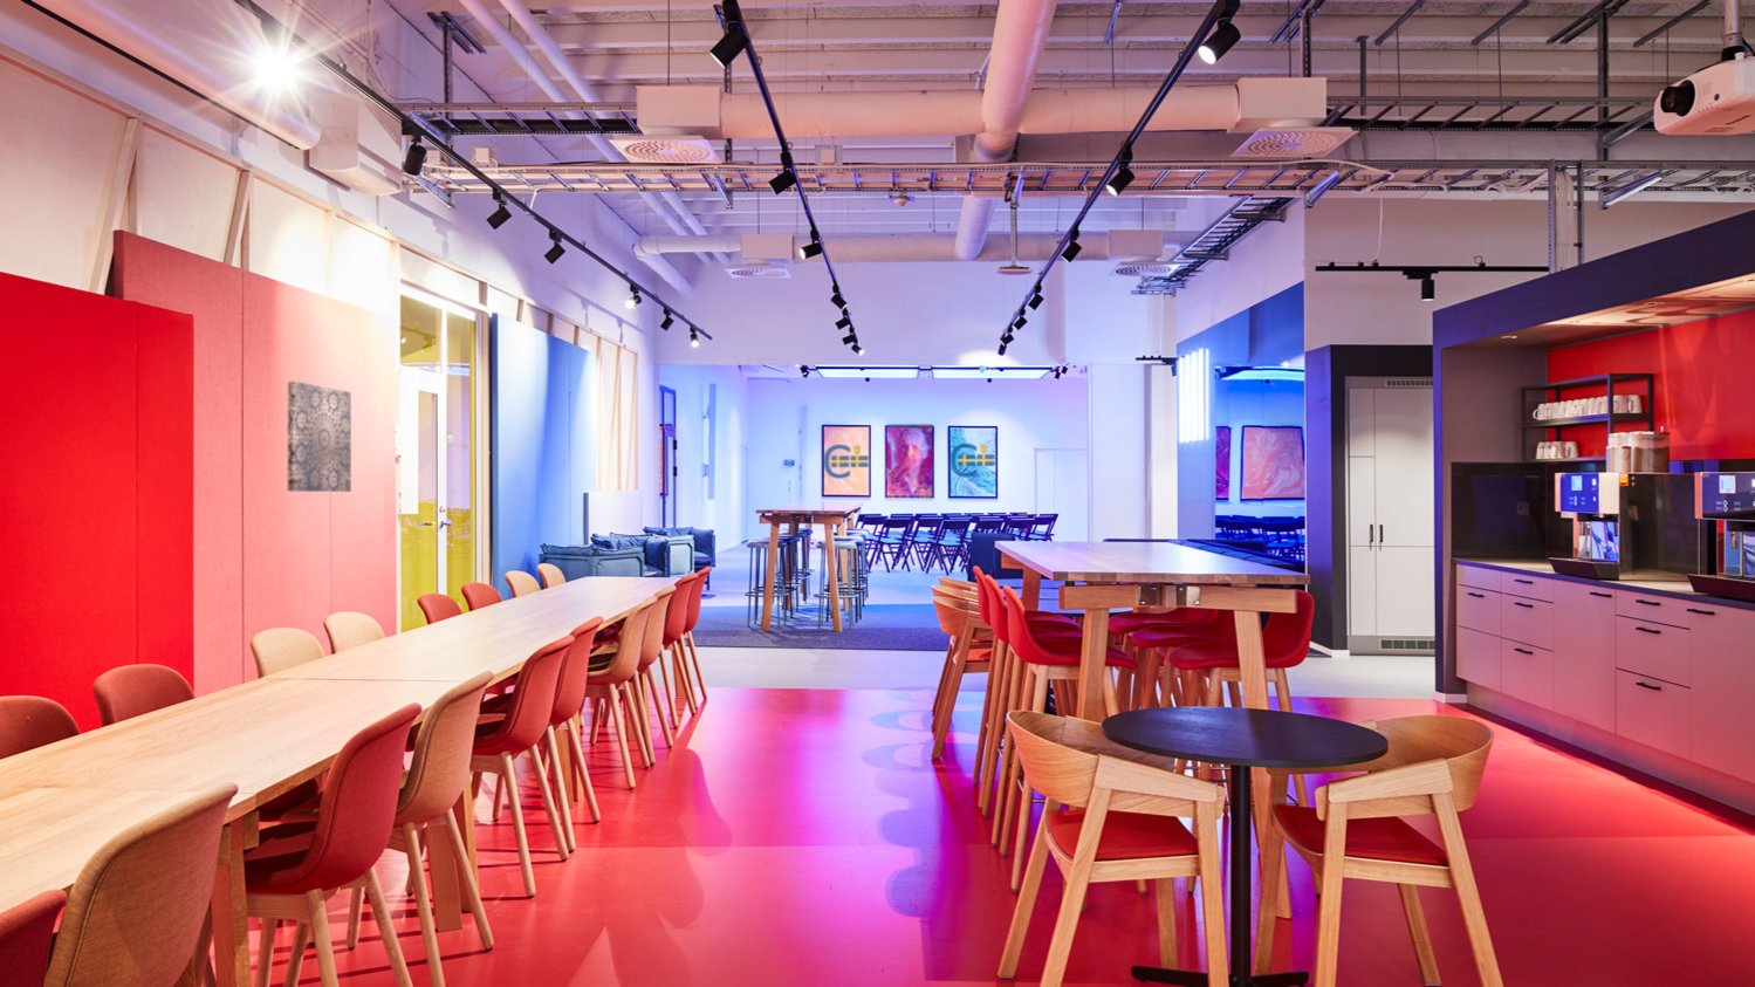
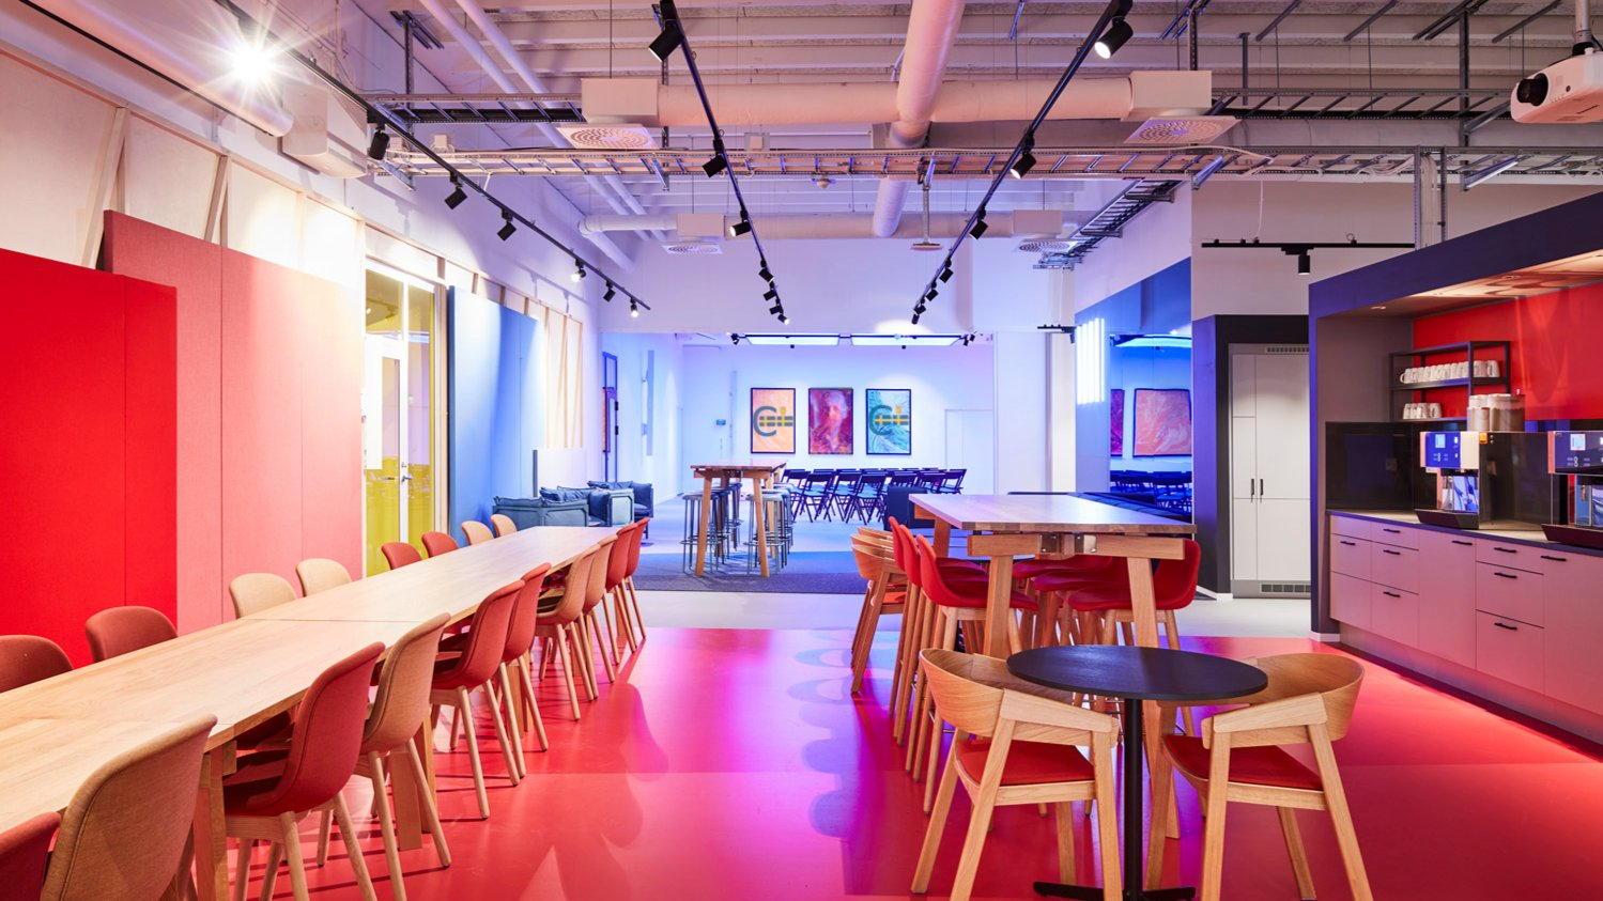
- wall art (319, 439)
